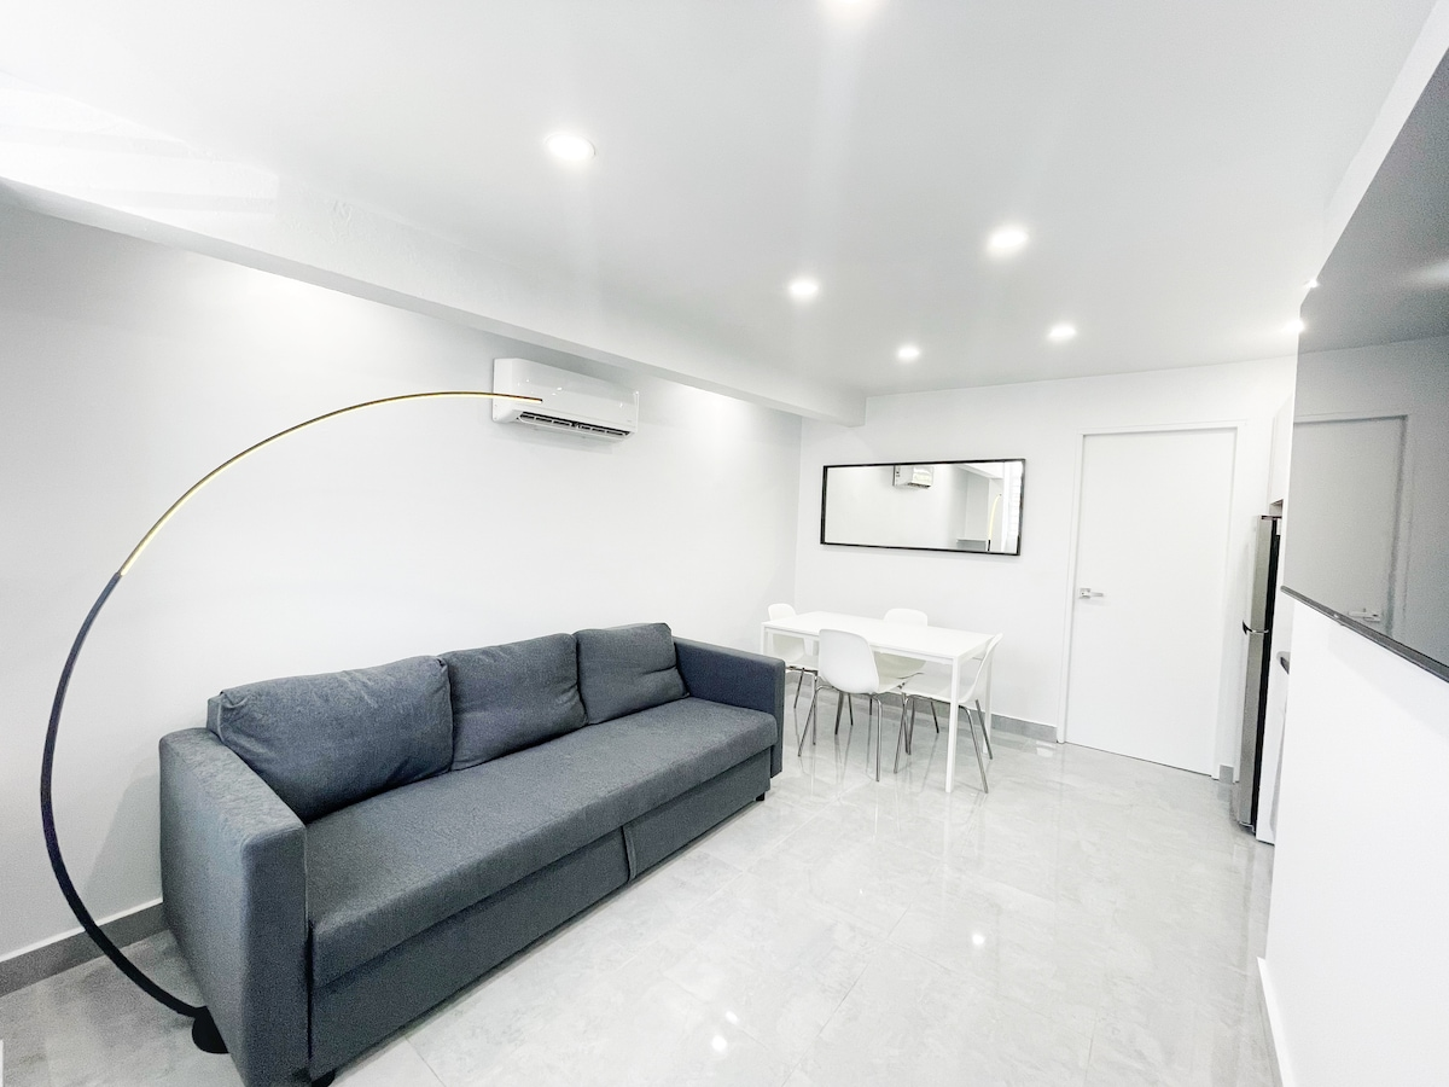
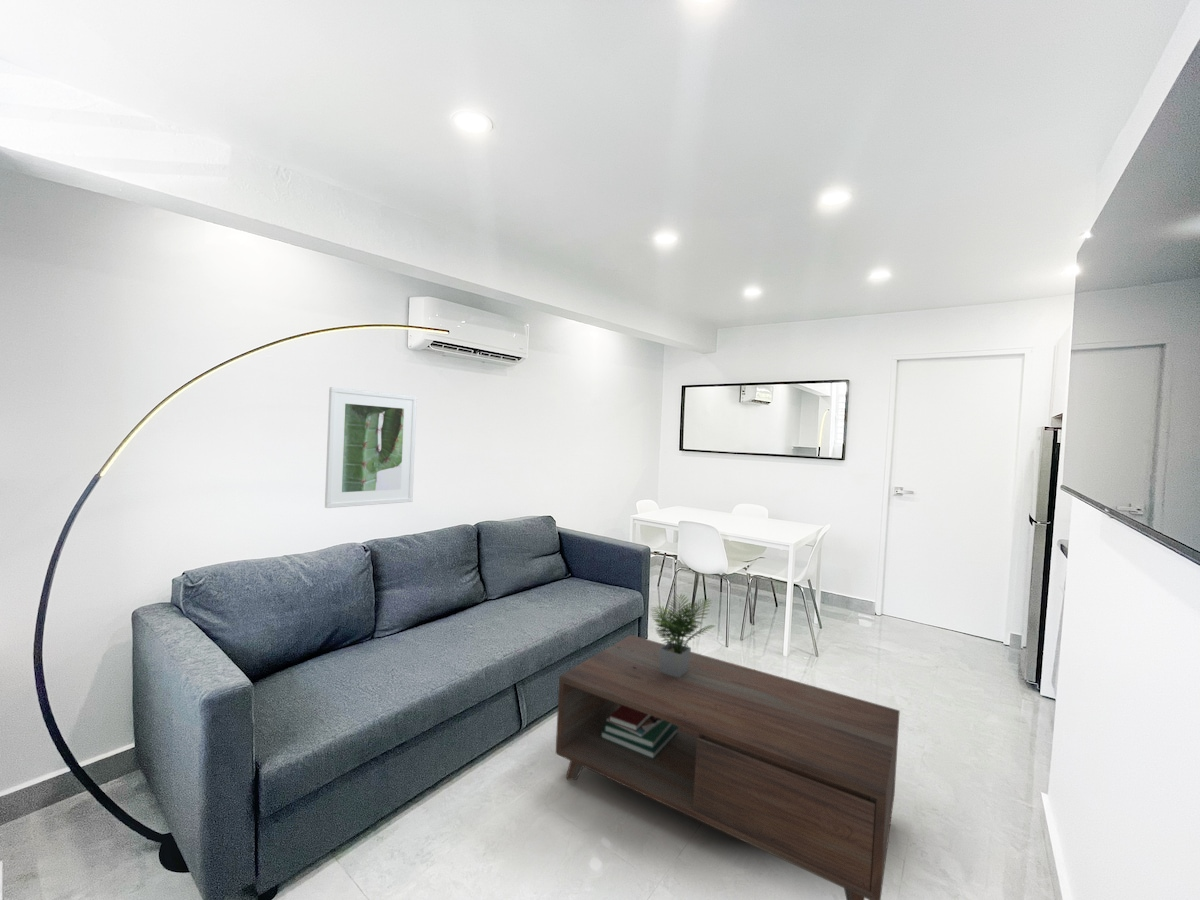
+ coffee table (722, 705)
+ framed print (373, 448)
